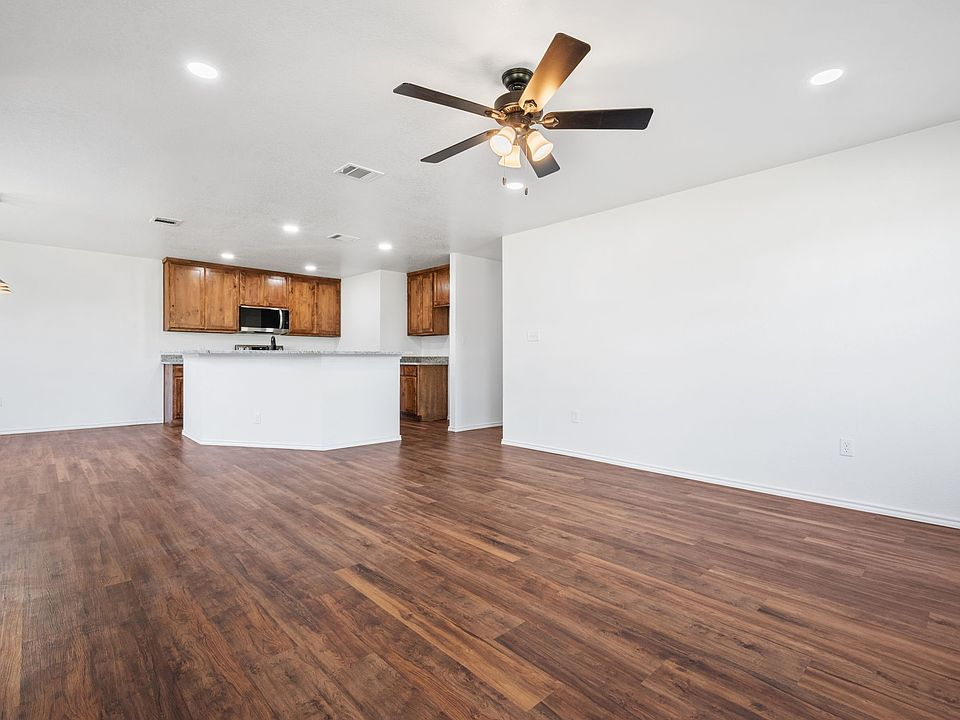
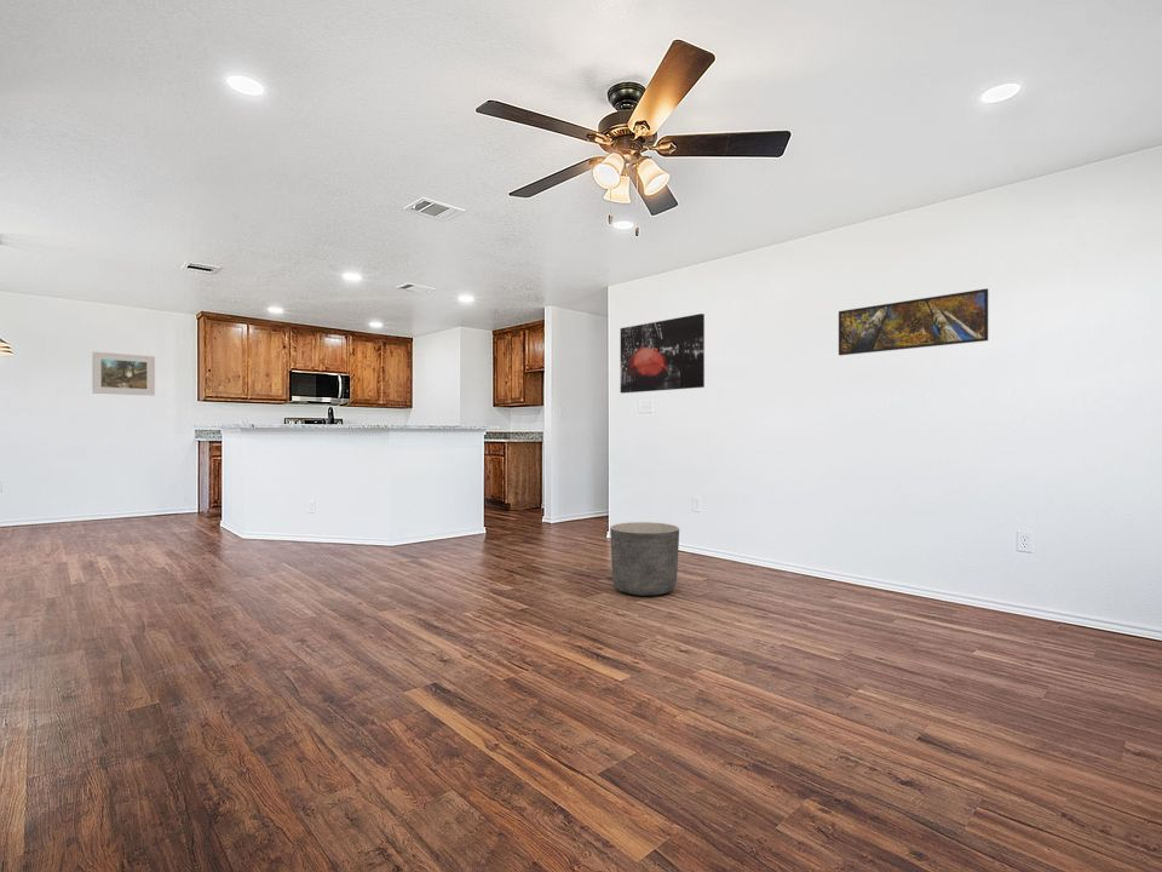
+ wall art (660, 355)
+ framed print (123, 374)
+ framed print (907, 325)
+ planter (644, 558)
